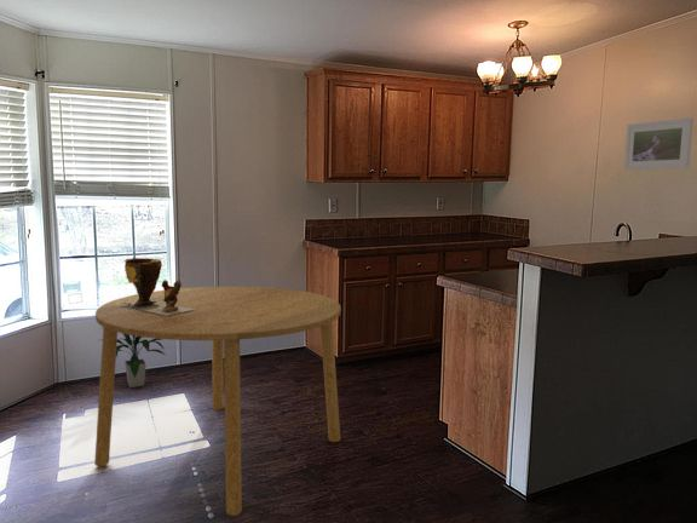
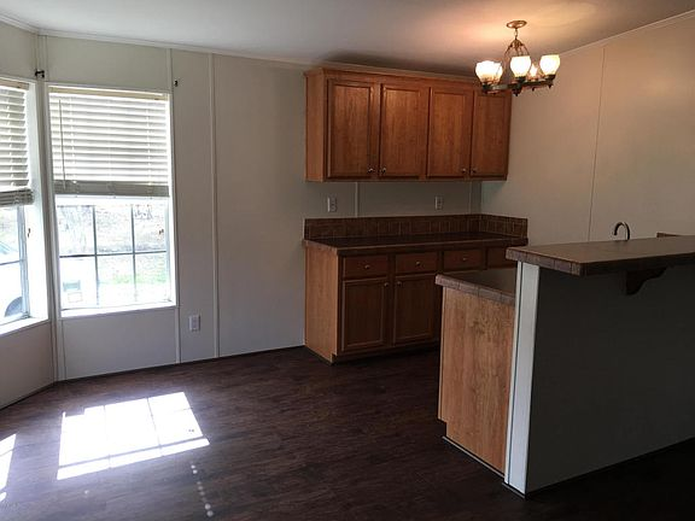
- indoor plant (133, 343)
- dining table (224, 379)
- clay pot (155, 283)
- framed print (656, 145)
